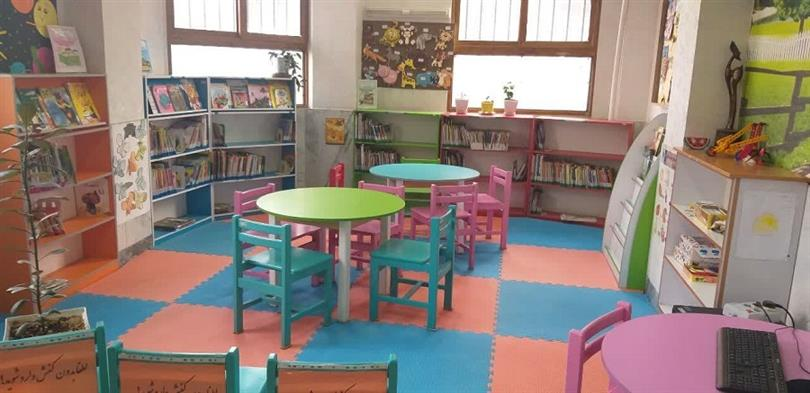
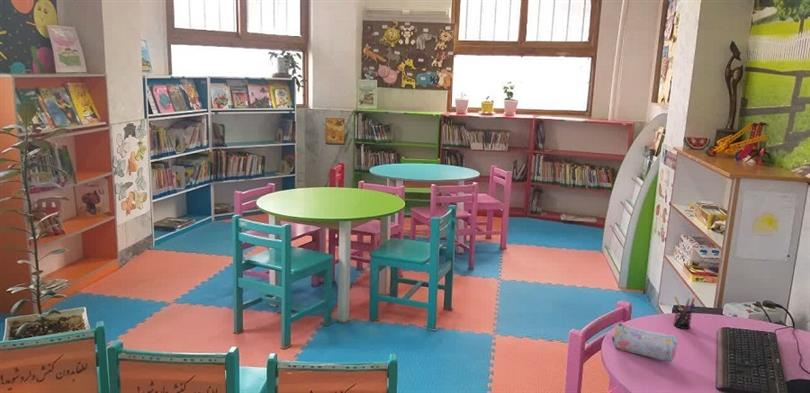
+ pencil case (645, 341)
+ pen holder (685, 311)
